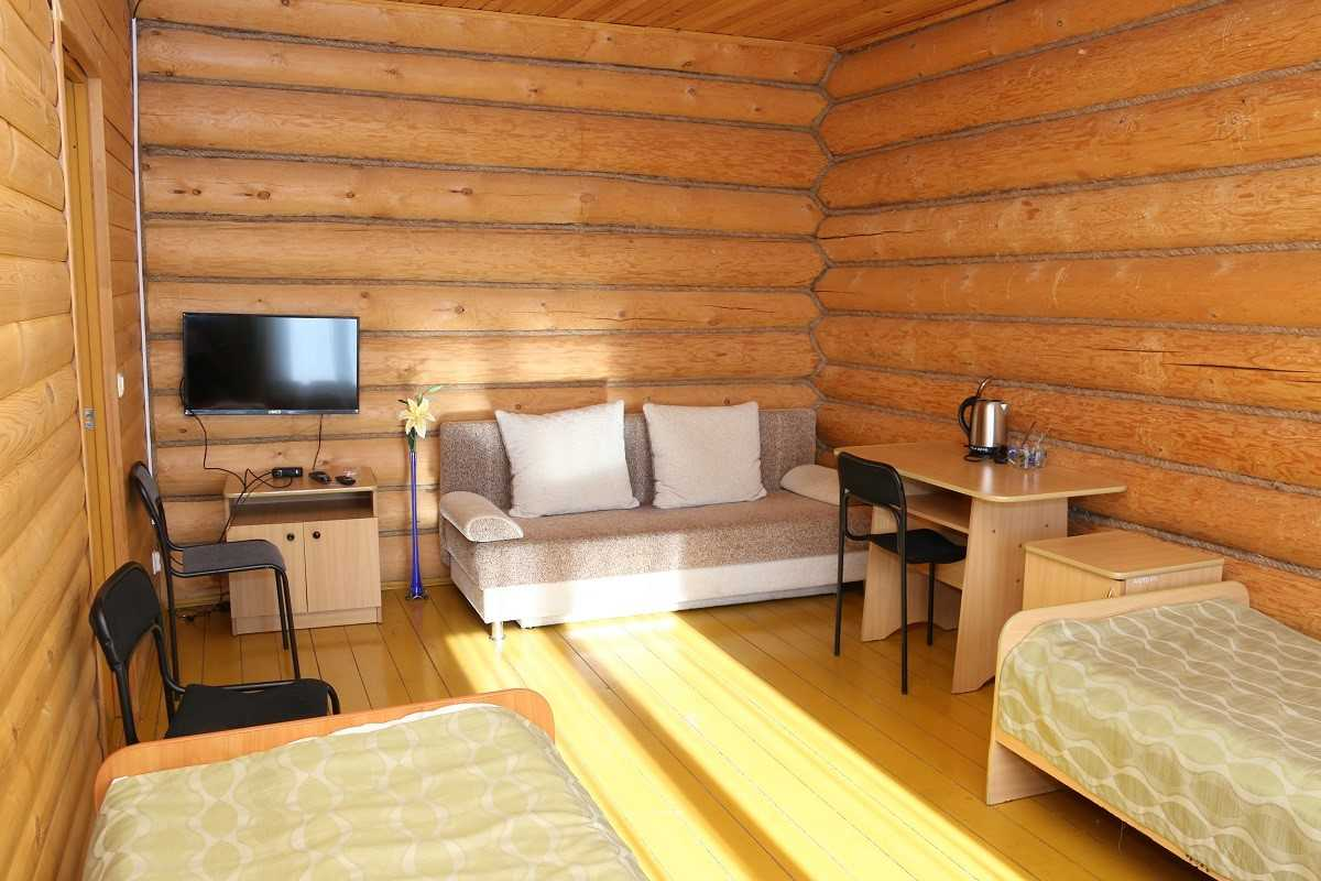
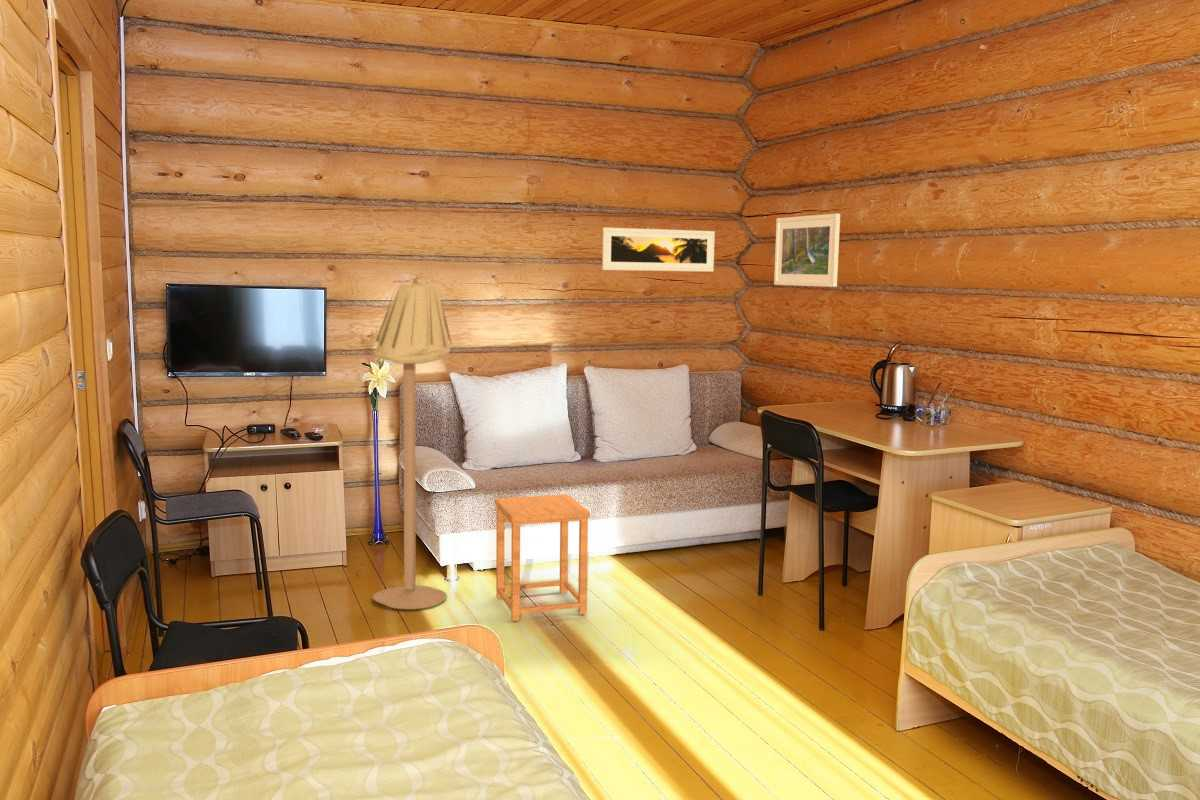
+ floor lamp (412, 445)
+ side table (560, 555)
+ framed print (805, 251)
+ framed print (659, 250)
